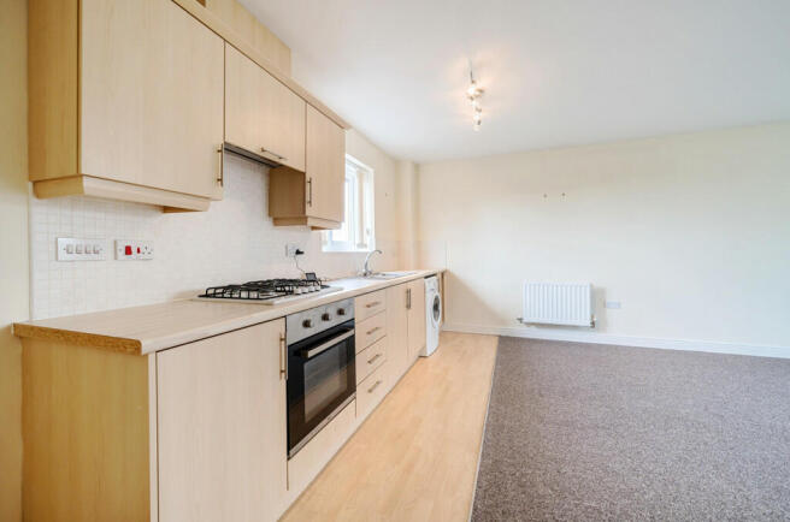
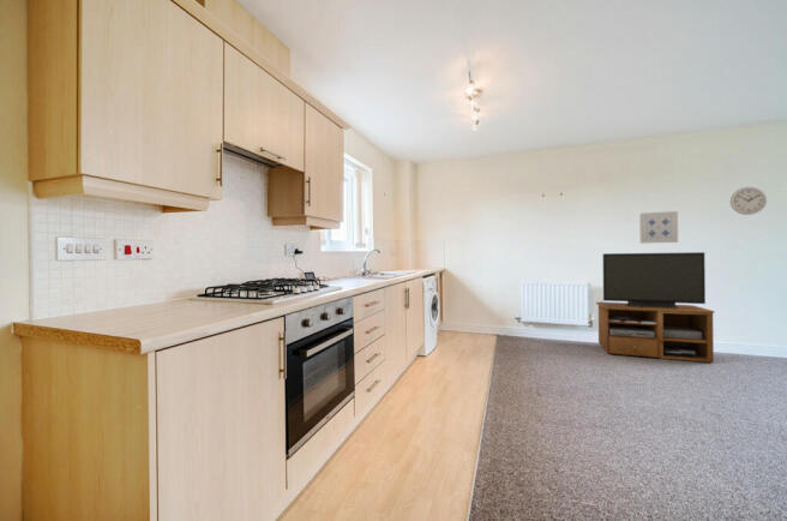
+ wall clock (747, 200)
+ tv stand (650, 303)
+ wall art (657, 227)
